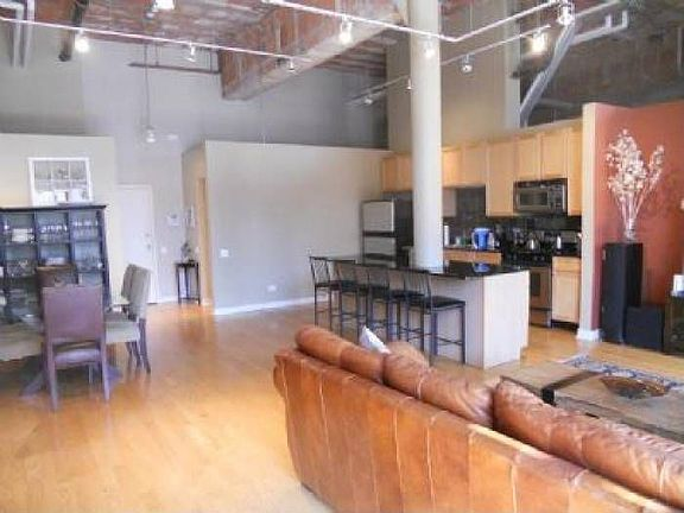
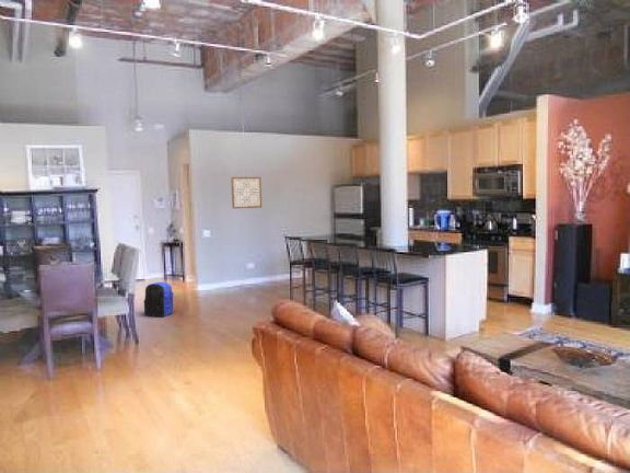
+ backpack (159, 298)
+ wall art (247, 192)
